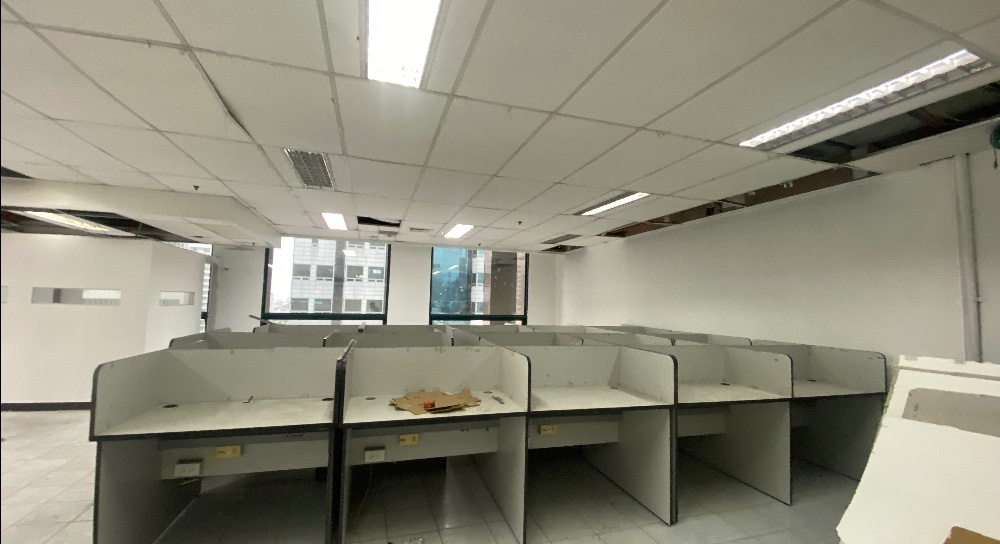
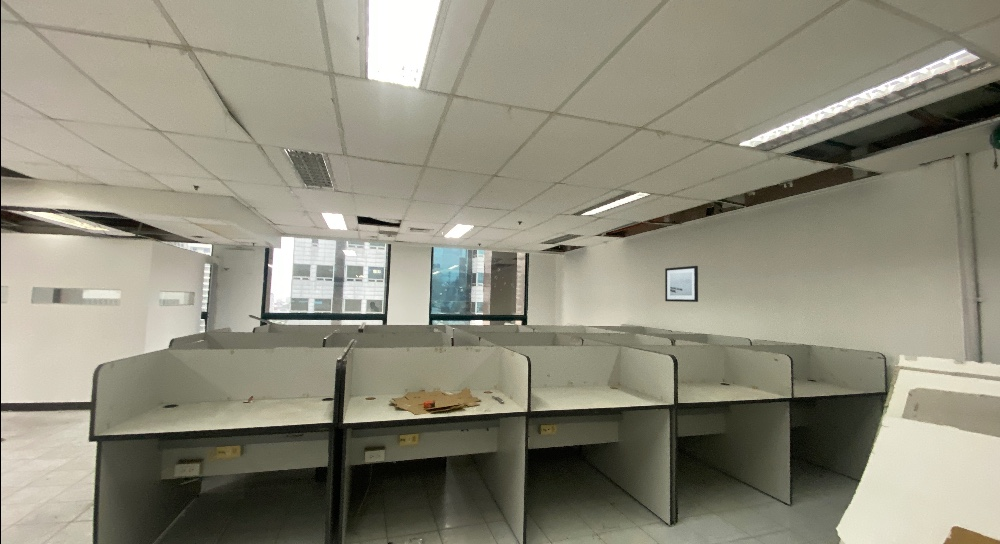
+ wall art (680, 284)
